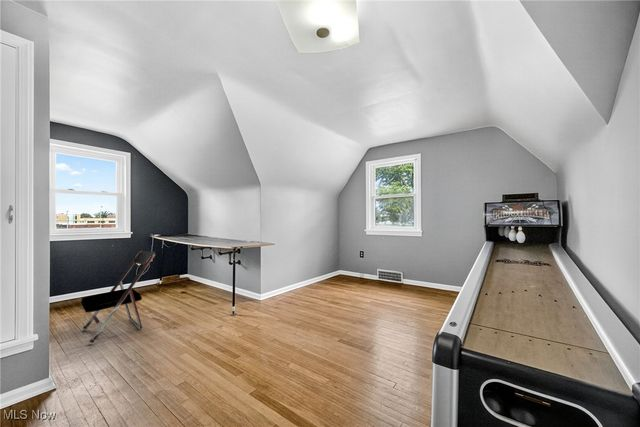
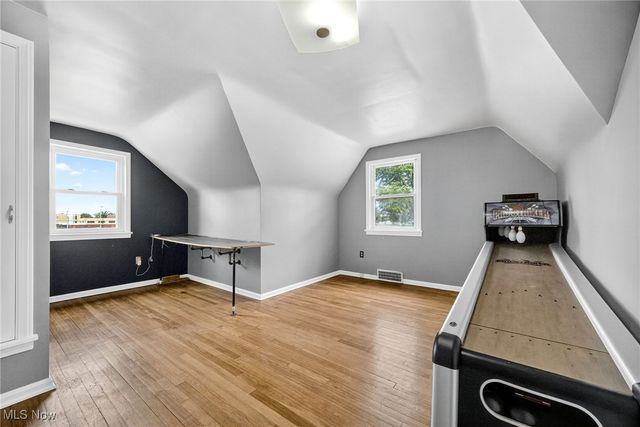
- folding chair (121, 291)
